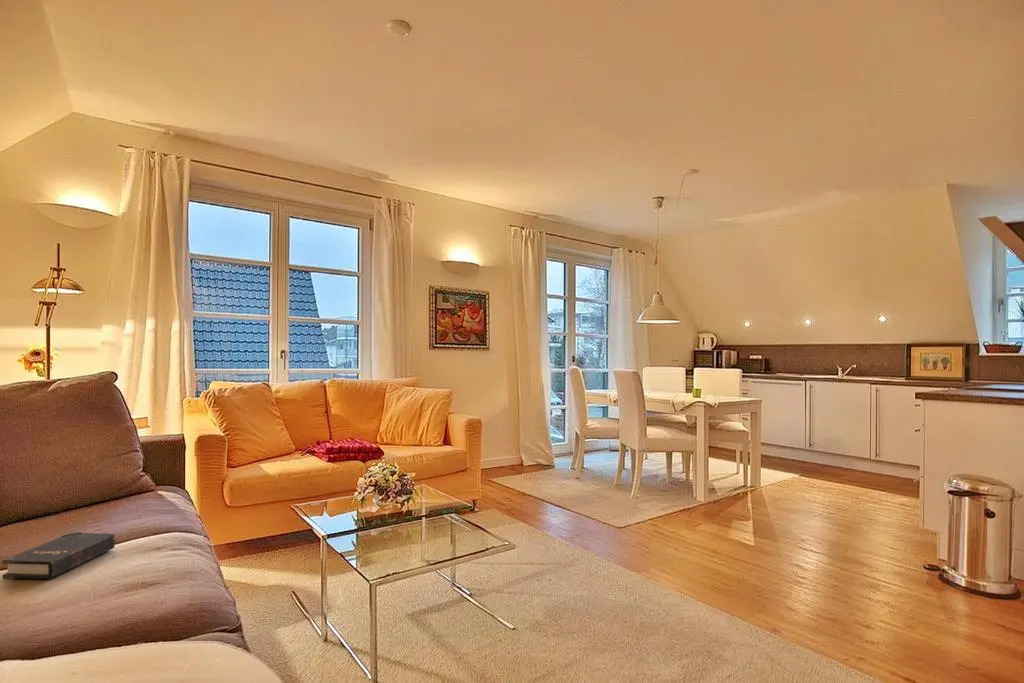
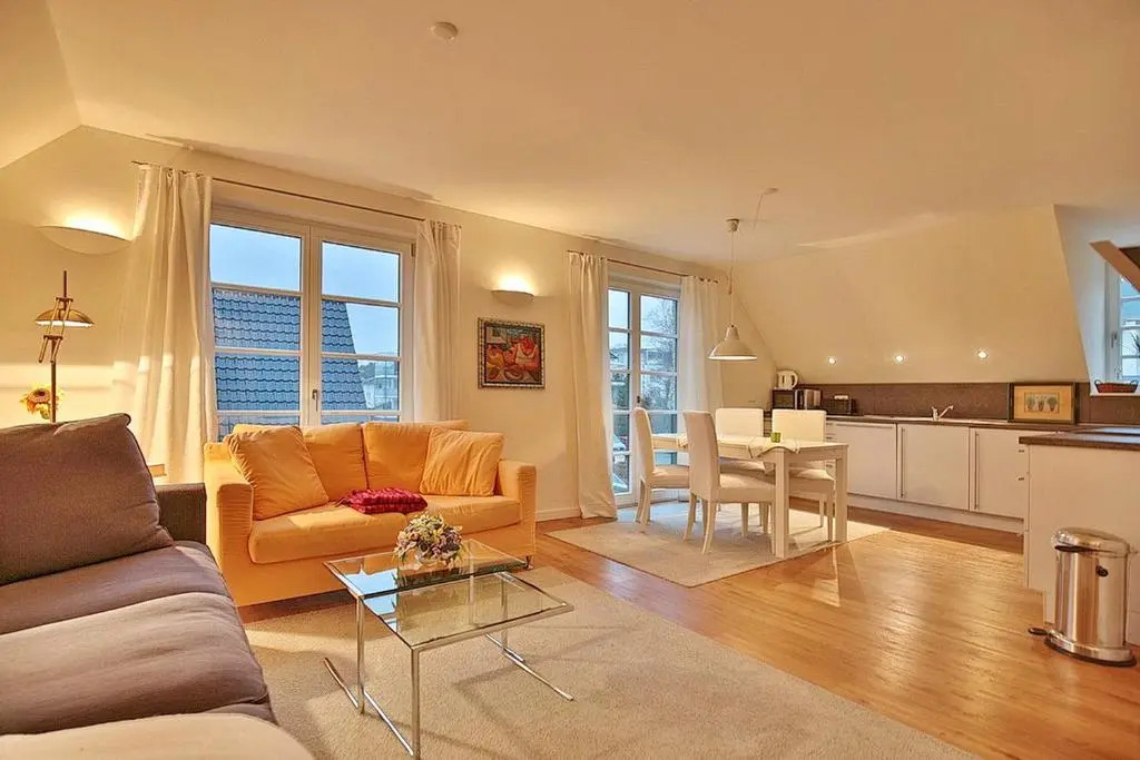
- hardback book (62, 554)
